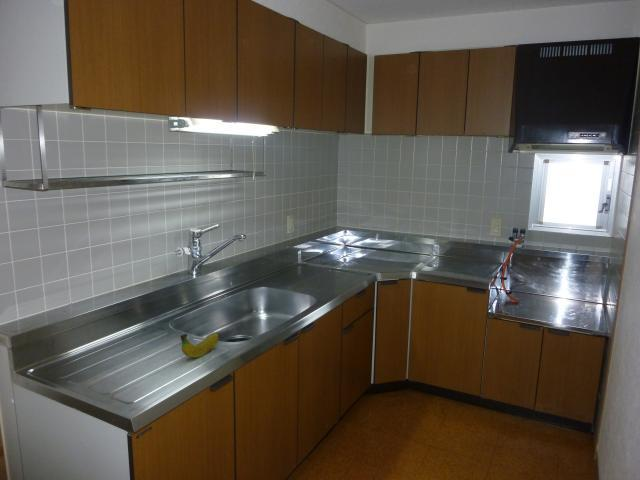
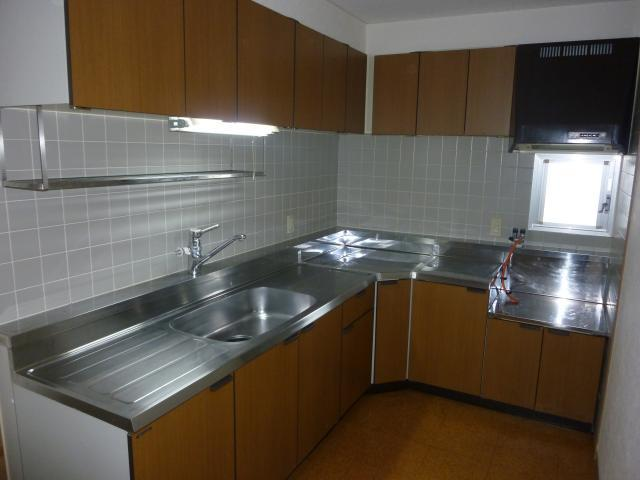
- fruit (201, 342)
